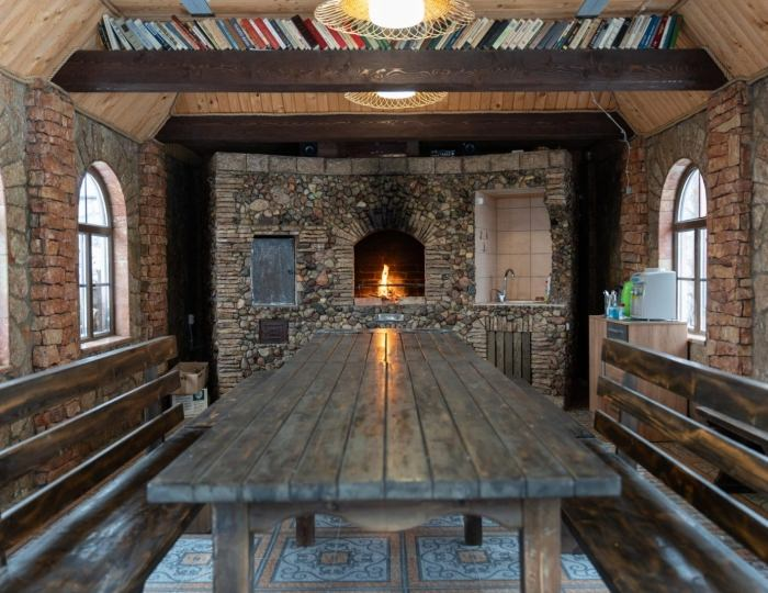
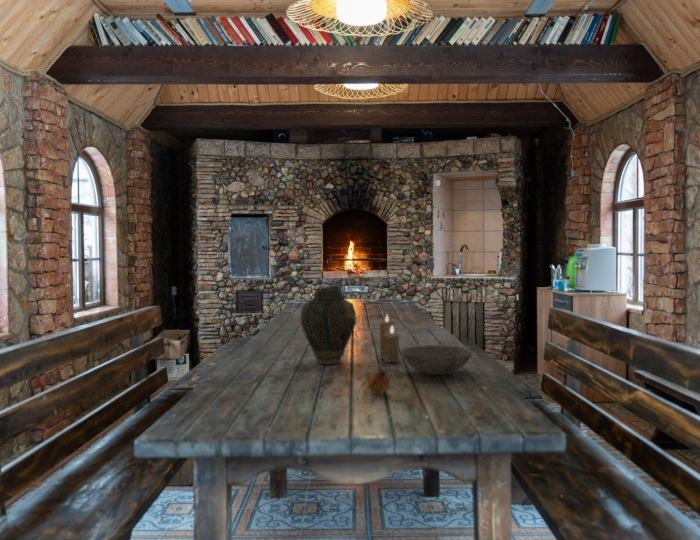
+ vase (328, 324)
+ fruit (379, 381)
+ bowl (436, 361)
+ candle (389, 337)
